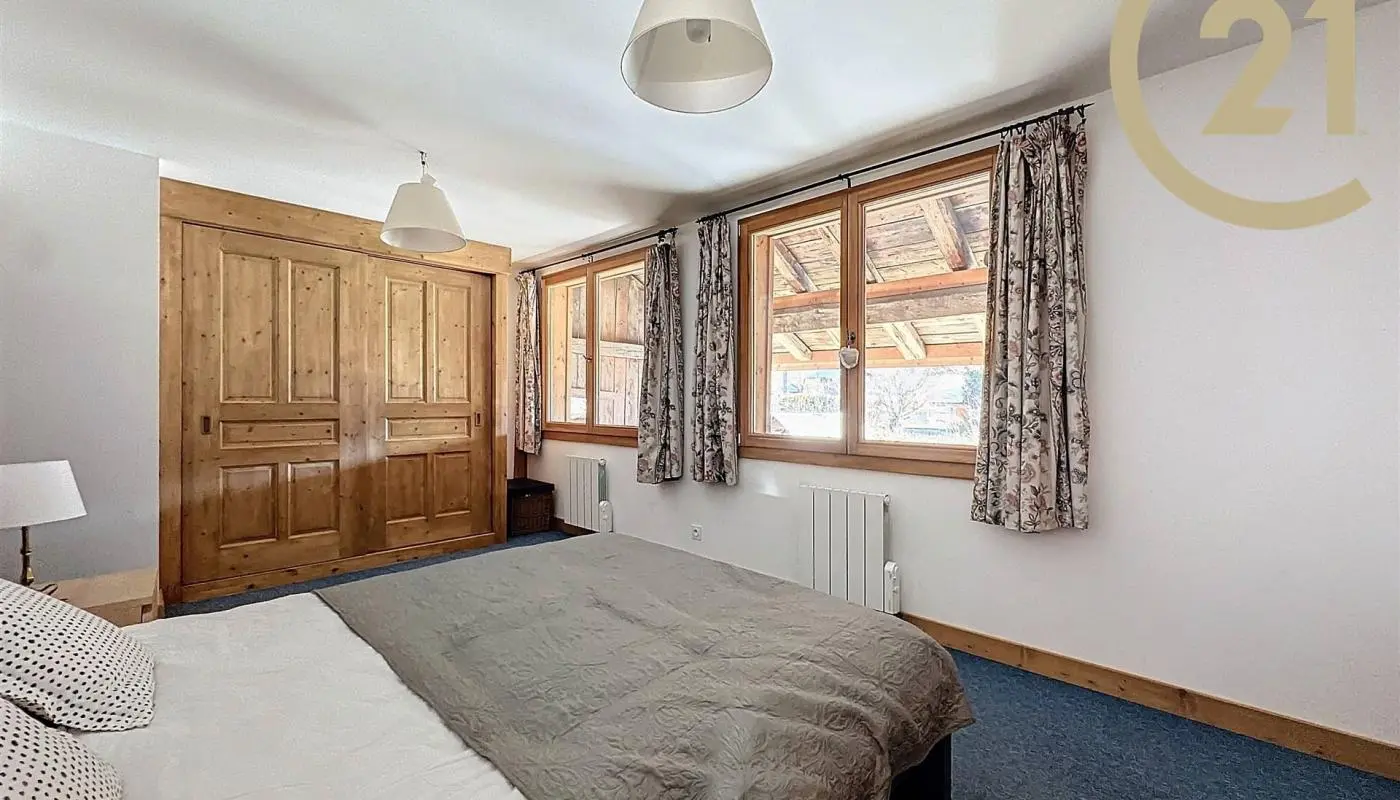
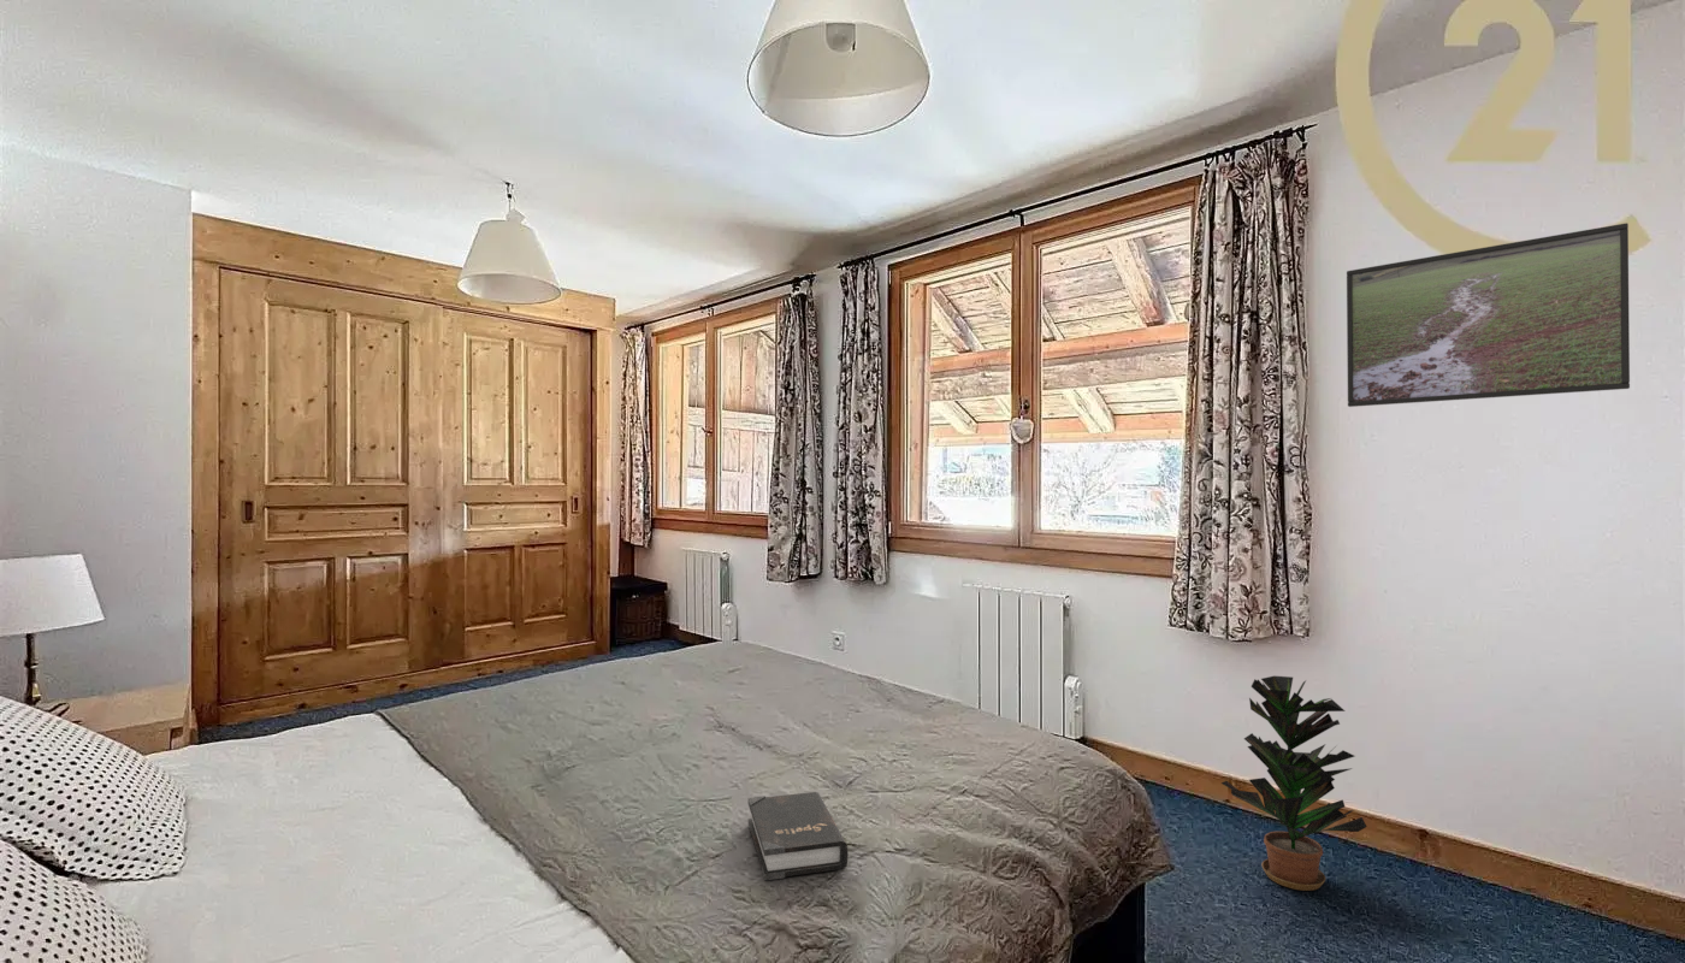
+ potted plant (1291, 775)
+ hardback book (794, 831)
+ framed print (1473, 324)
